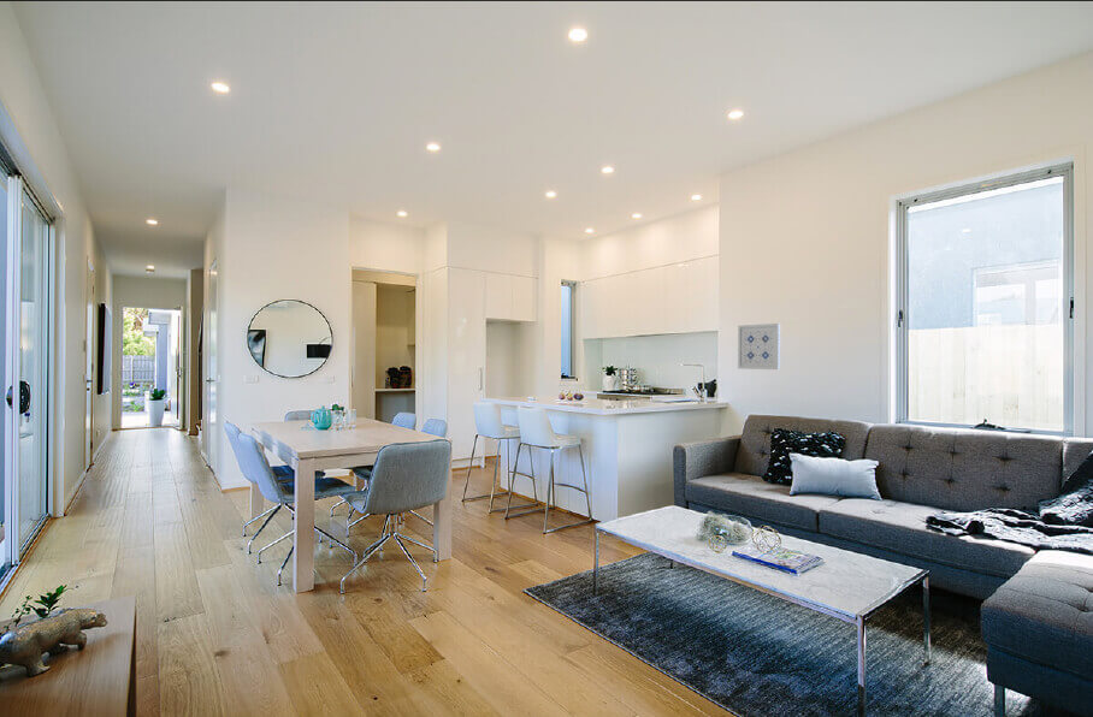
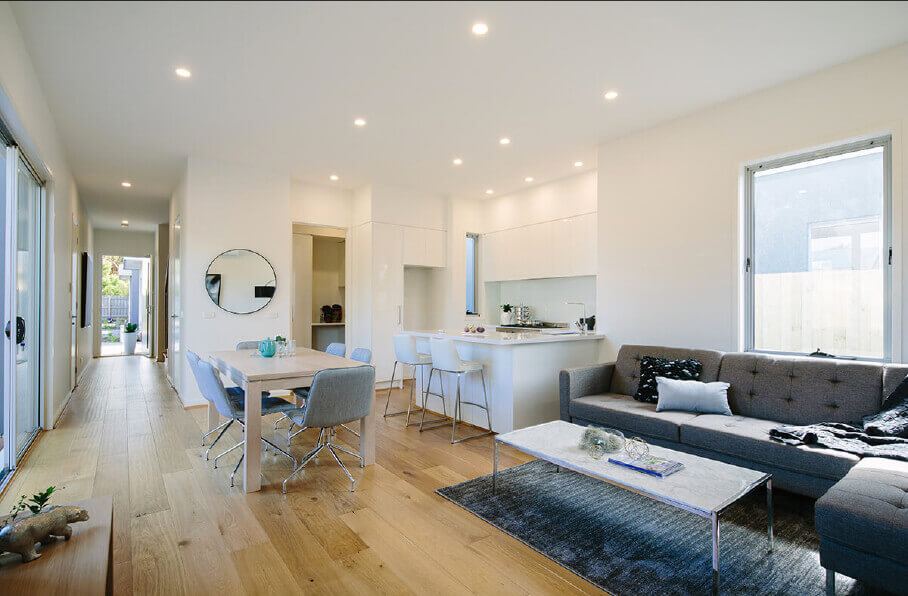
- wall art (758, 346)
